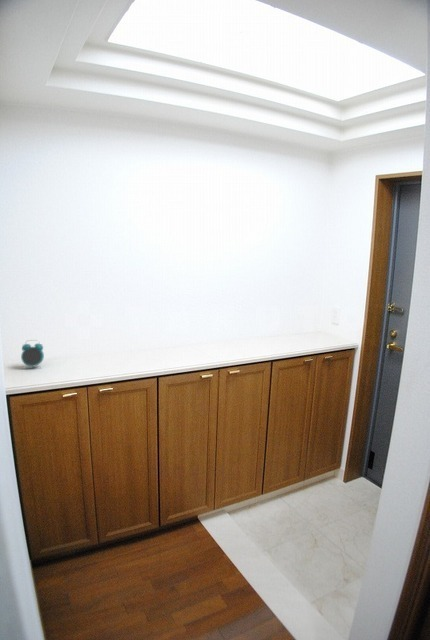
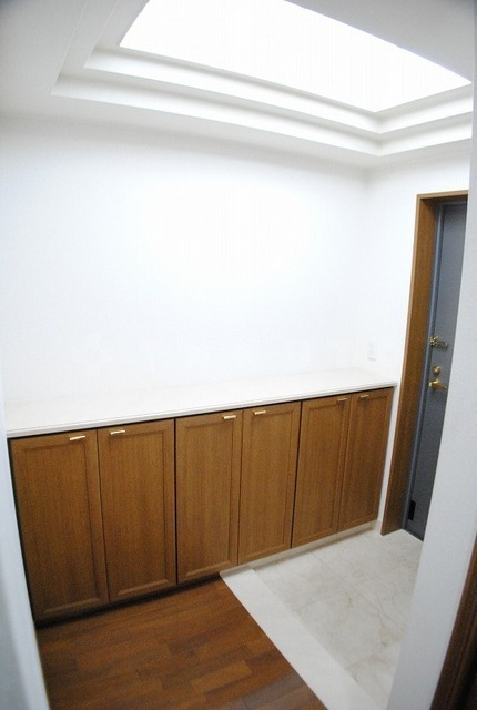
- alarm clock (32, 354)
